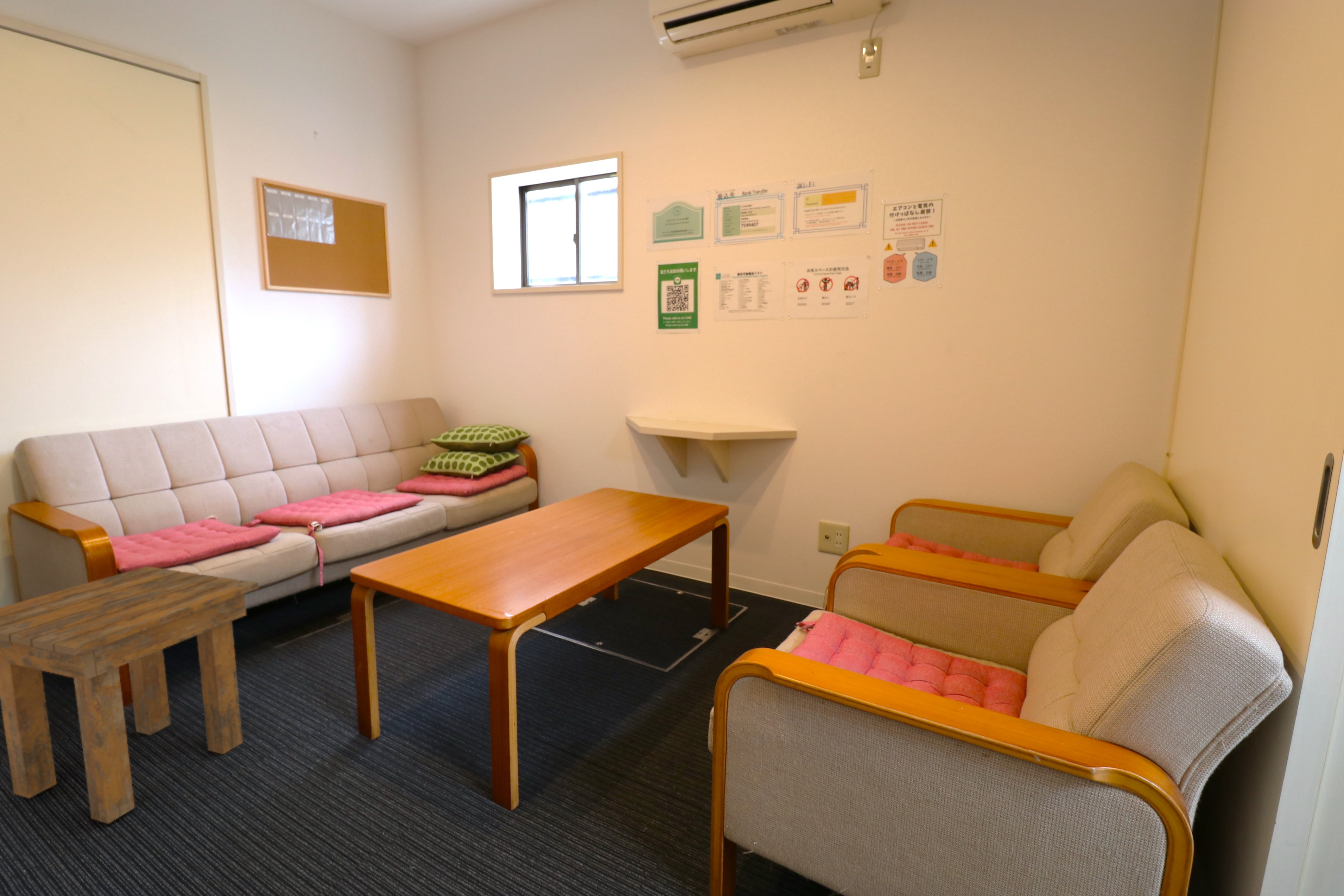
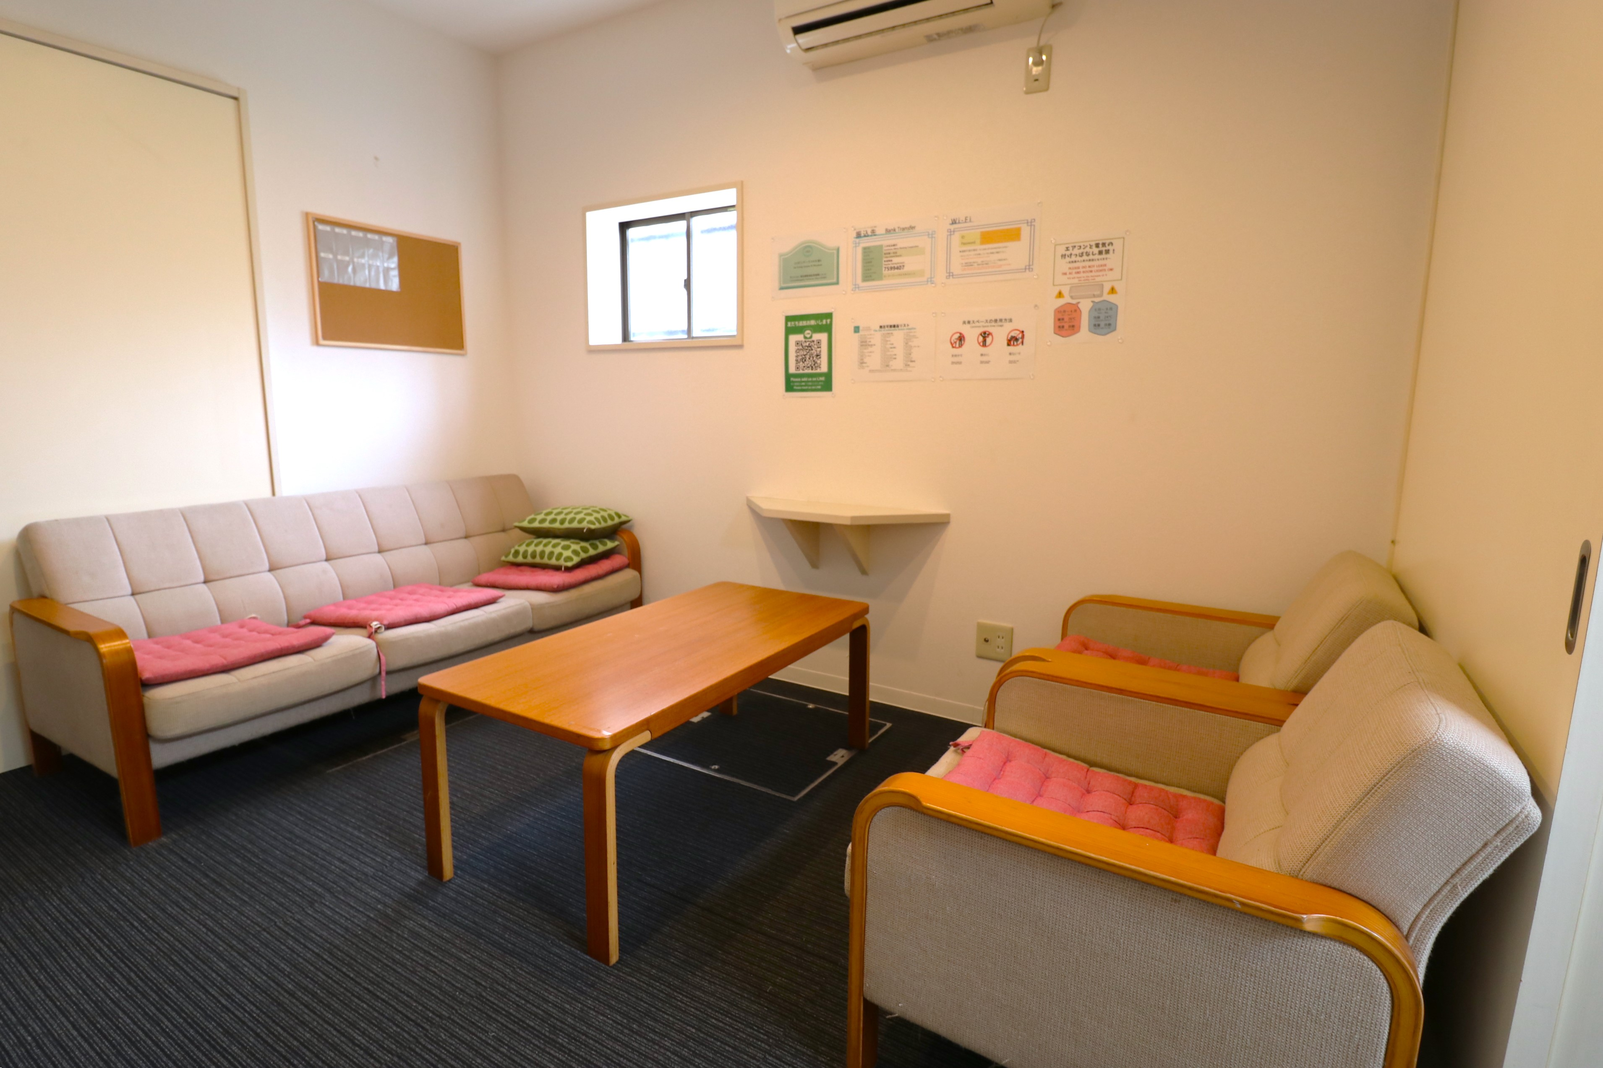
- side table (131, 685)
